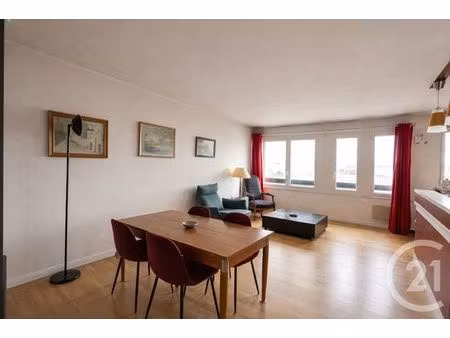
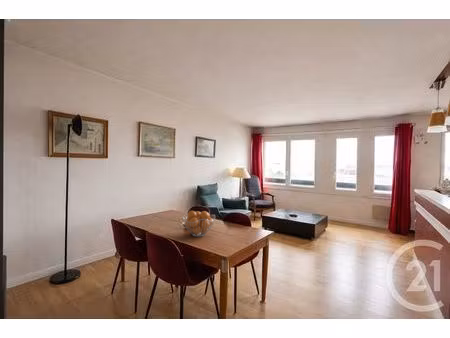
+ fruit basket (198, 222)
